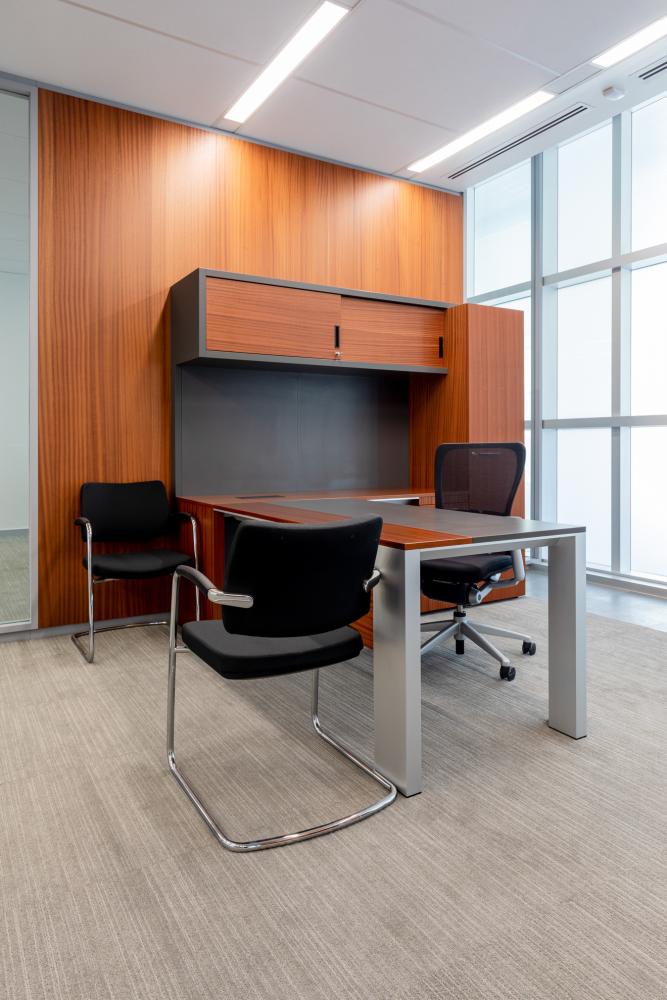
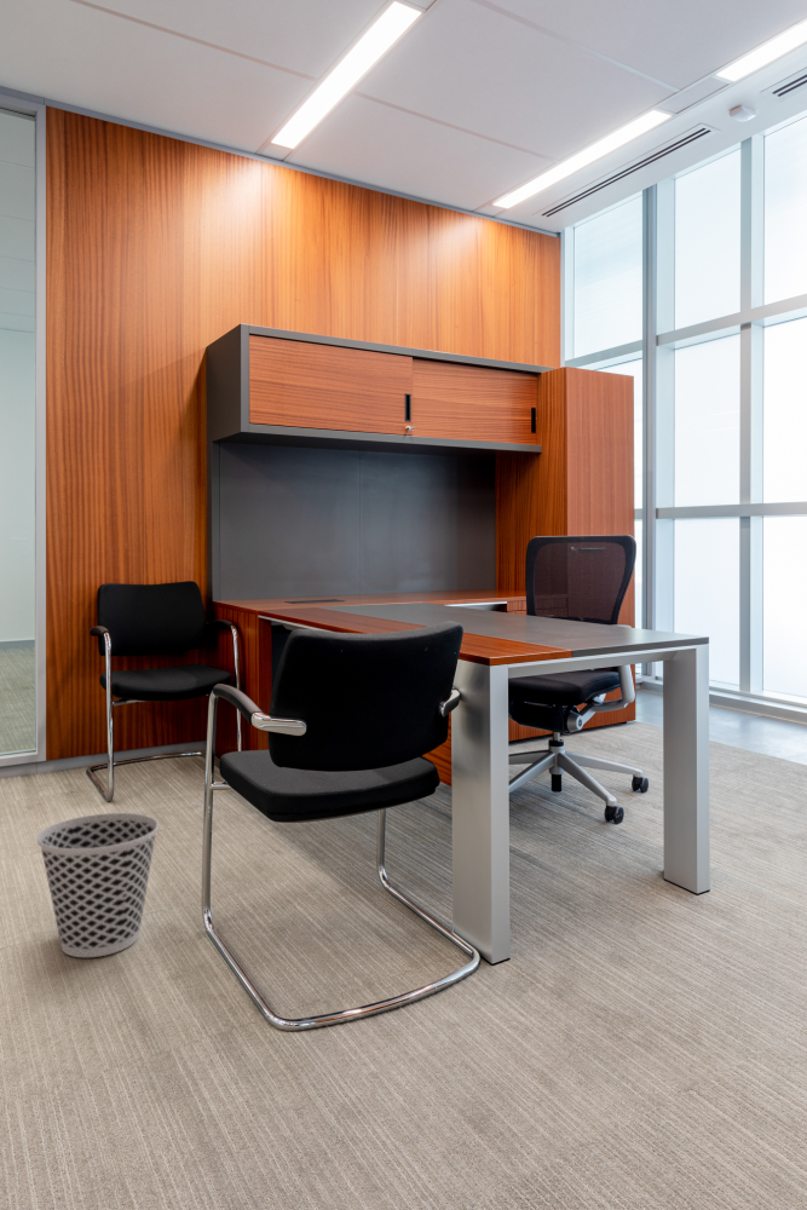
+ wastebasket (99, 885)
